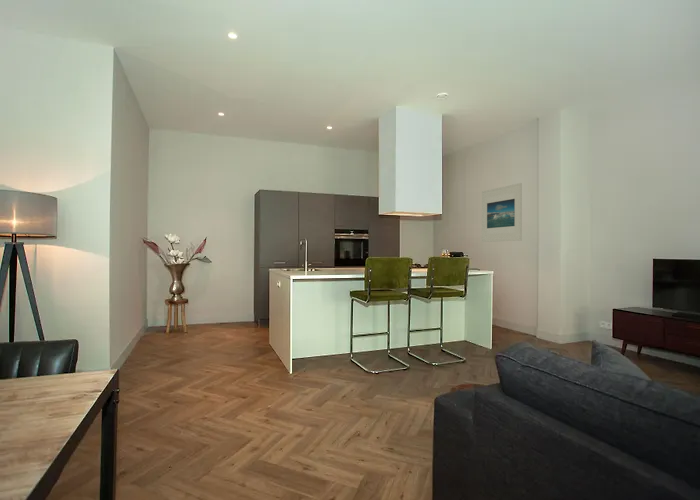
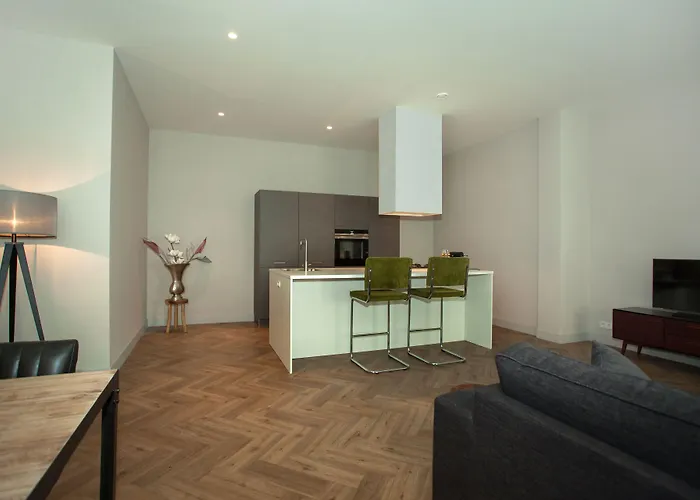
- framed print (500, 214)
